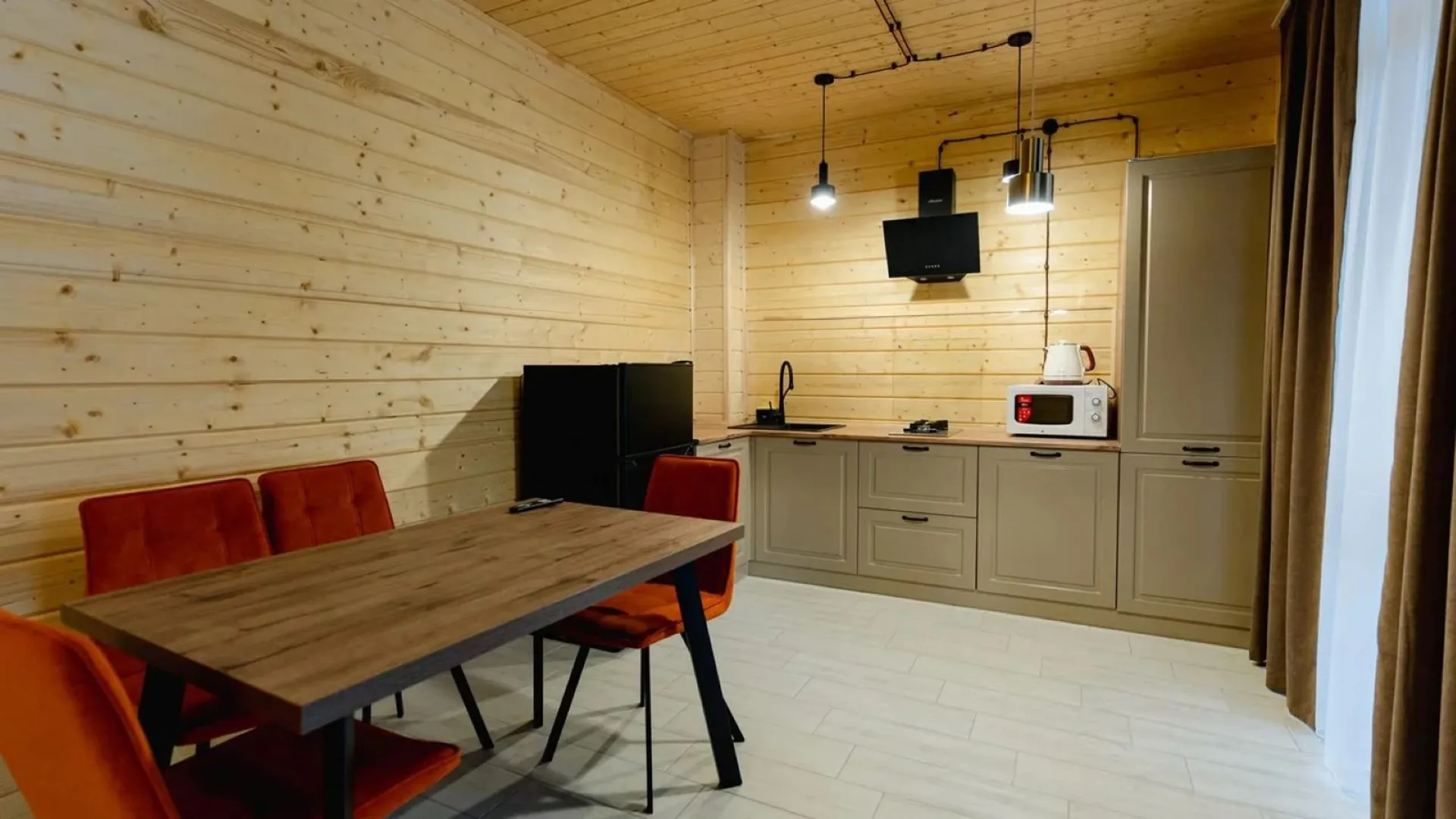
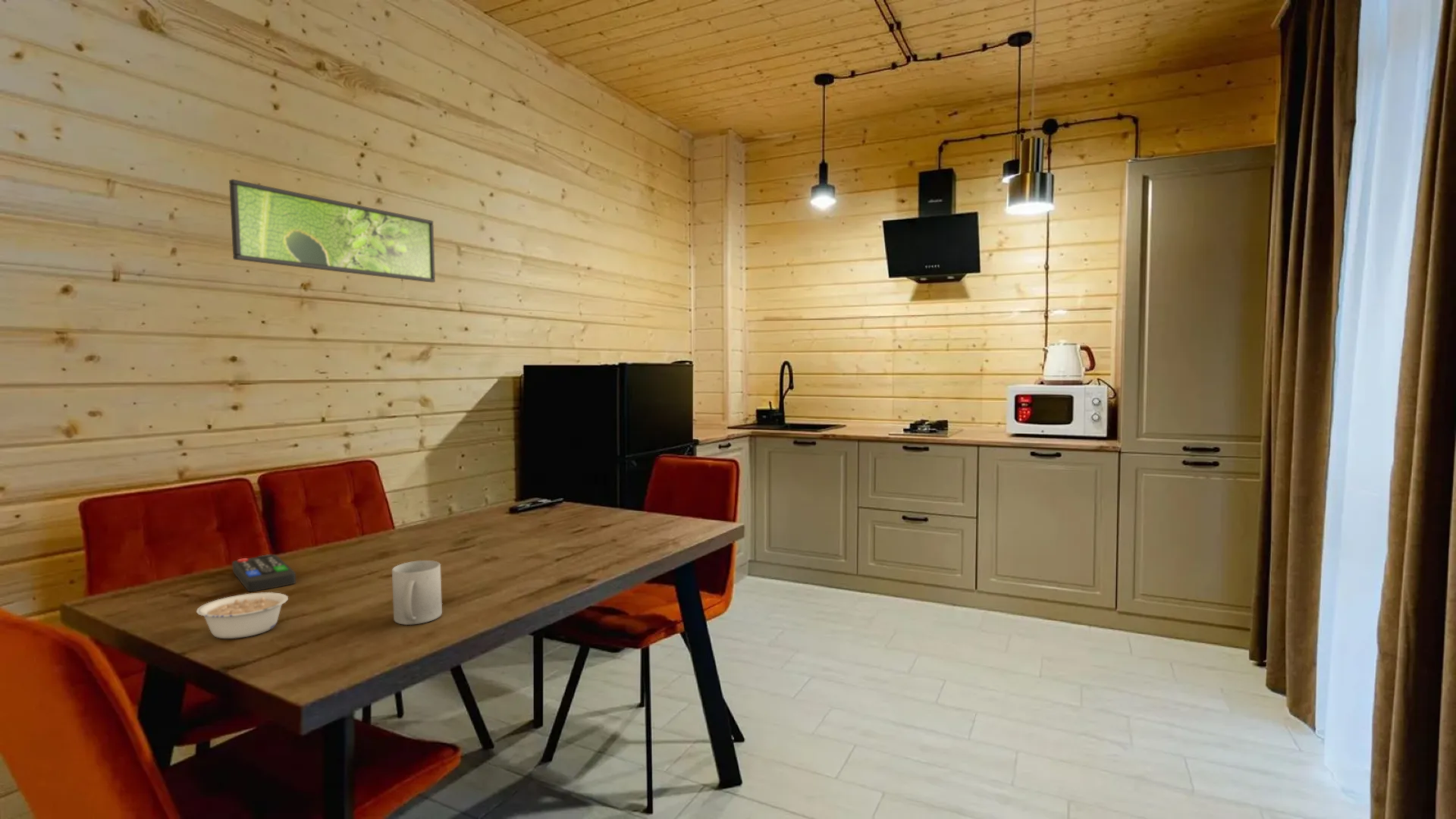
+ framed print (345, 237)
+ remote control (263, 571)
+ legume (247, 613)
+ mug (415, 595)
